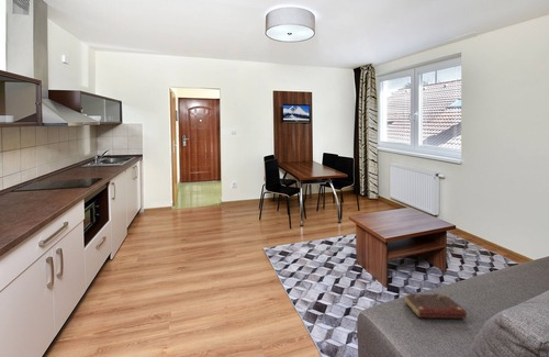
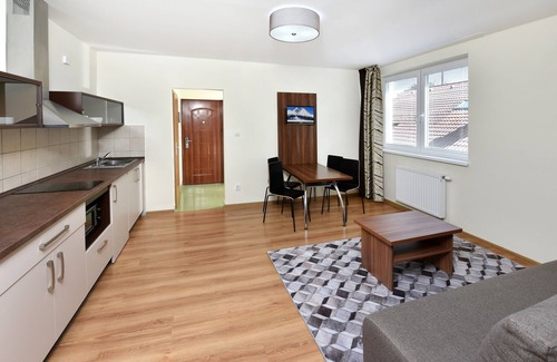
- book (433, 304)
